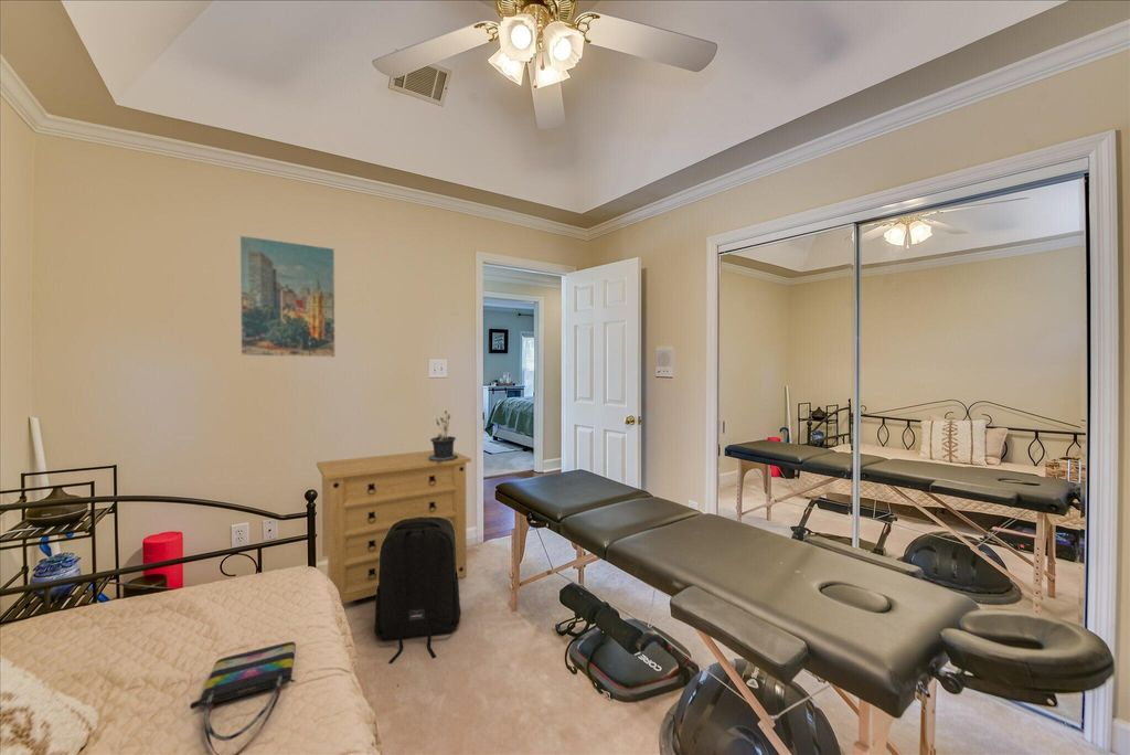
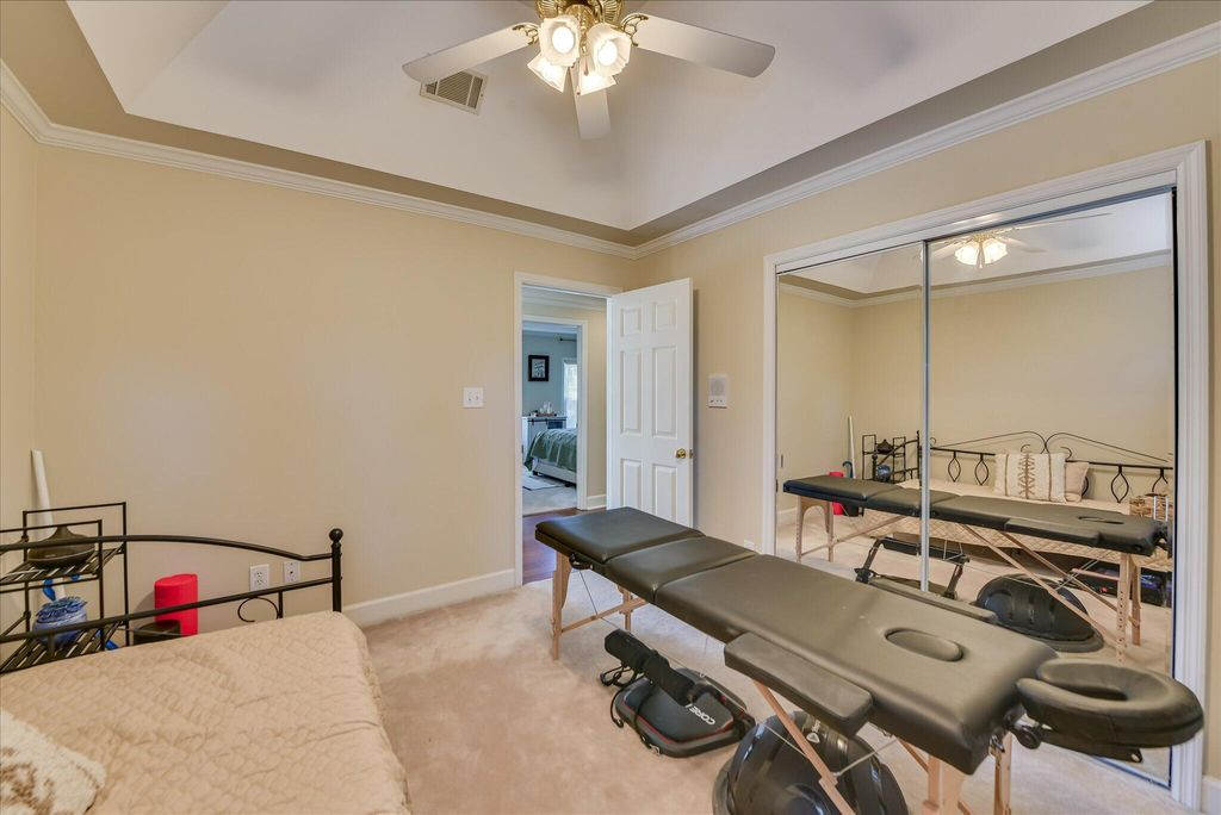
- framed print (289, 299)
- dresser (395, 520)
- backpack (418, 574)
- tote bag (244, 692)
- potted plant (443, 434)
